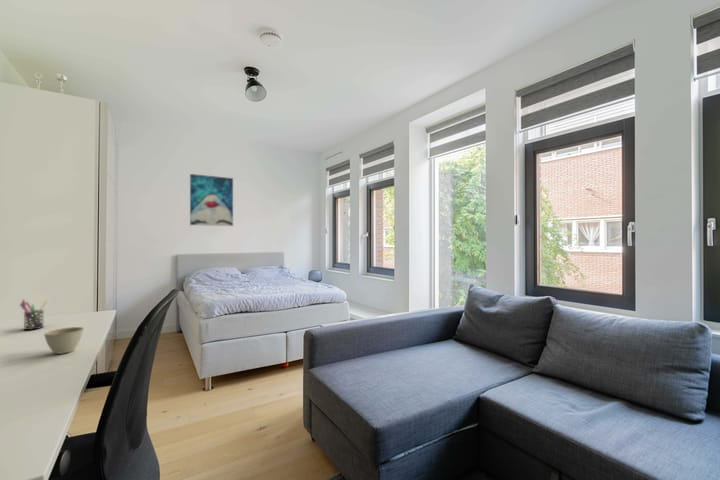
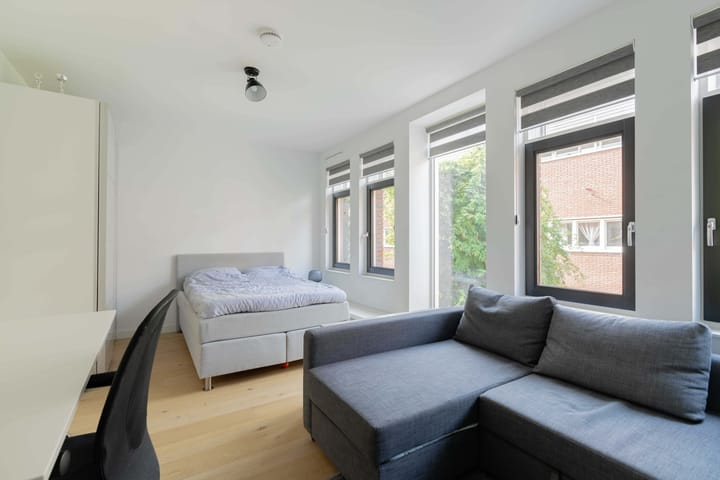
- wall art (212, 200)
- flower pot (64, 341)
- pen holder (32, 313)
